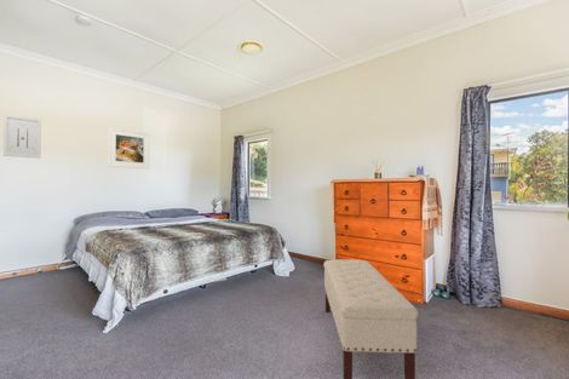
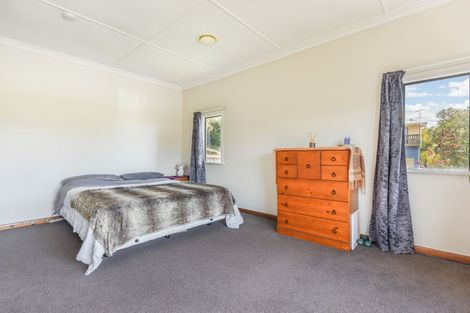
- bench (358, 309)
- wall art (22, 137)
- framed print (130, 149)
